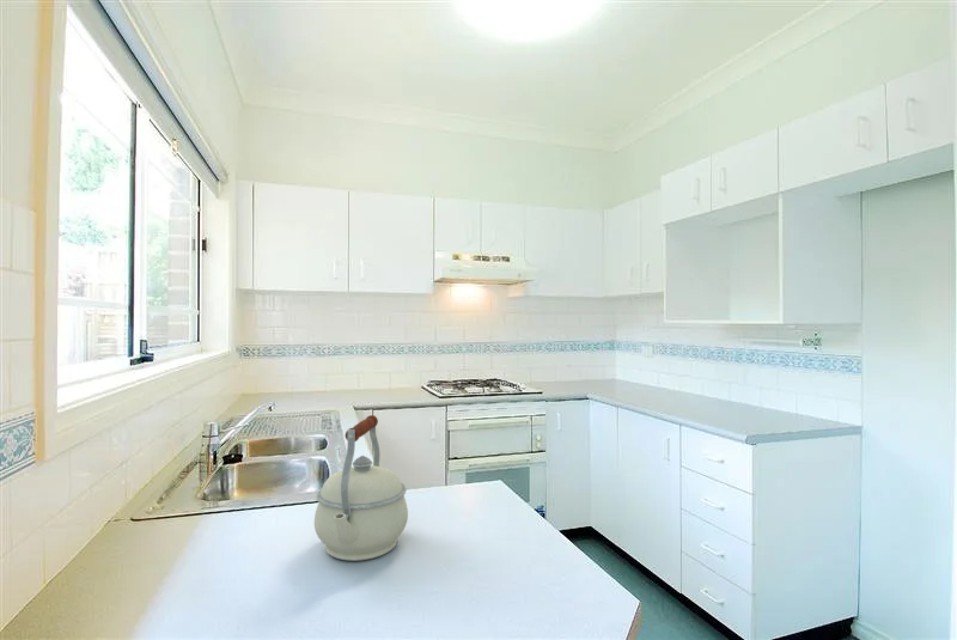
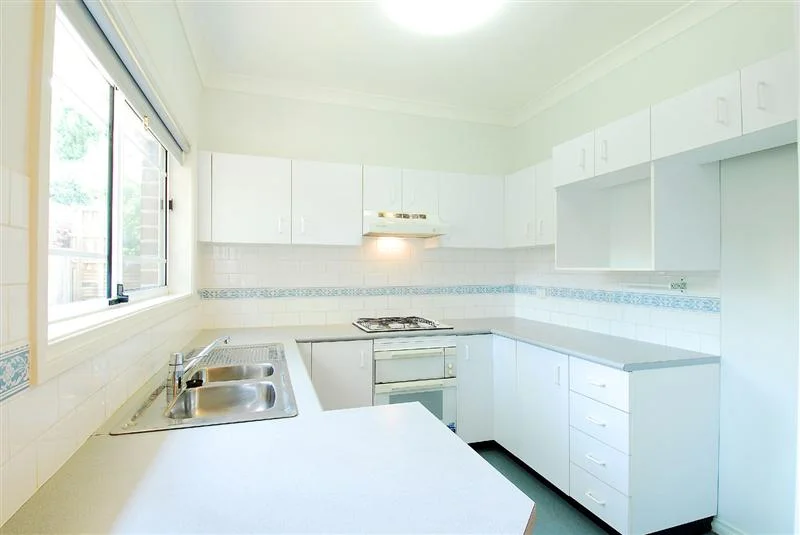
- kettle (359, 484)
